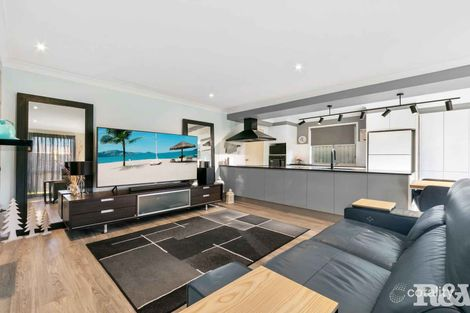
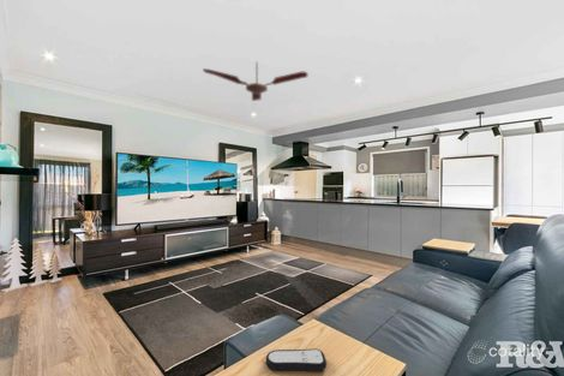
+ ceiling fan (256, 82)
+ remote control (295, 359)
